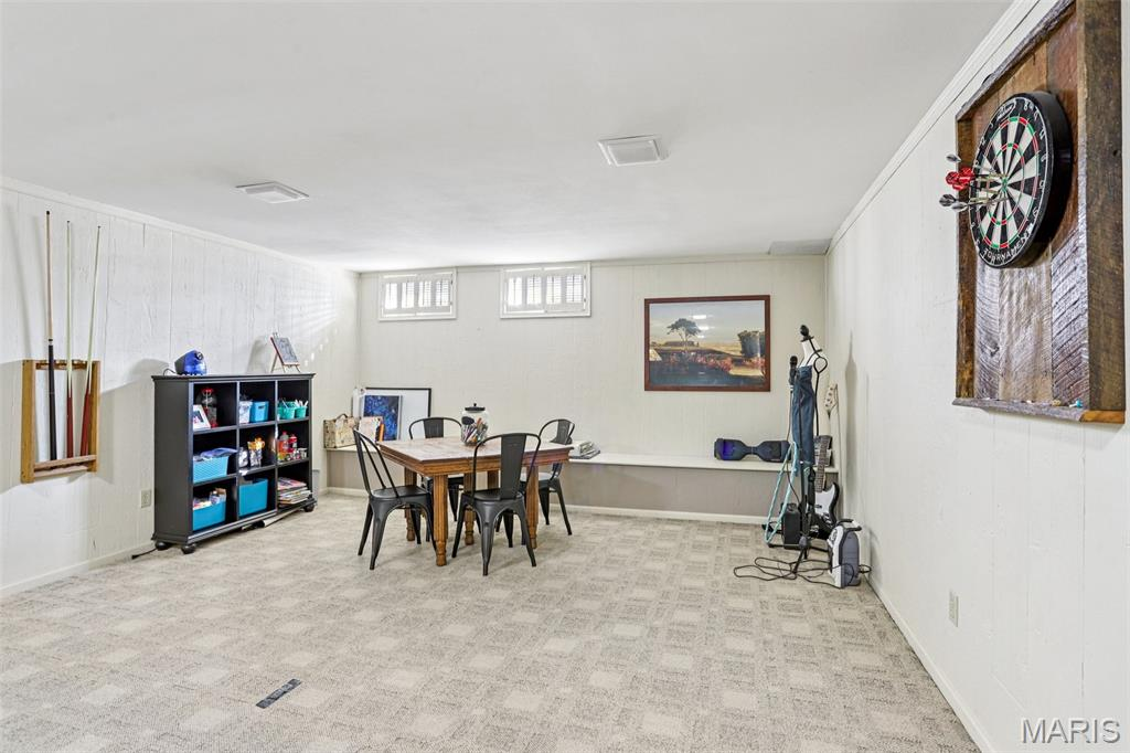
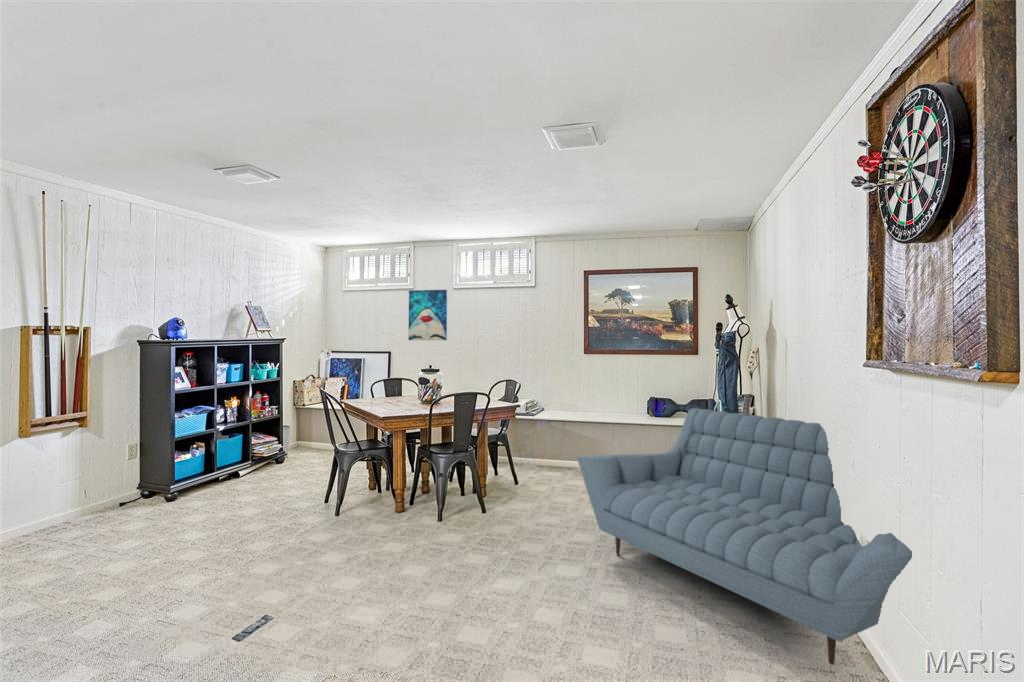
+ wall art (427, 315)
+ sofa (736, 506)
